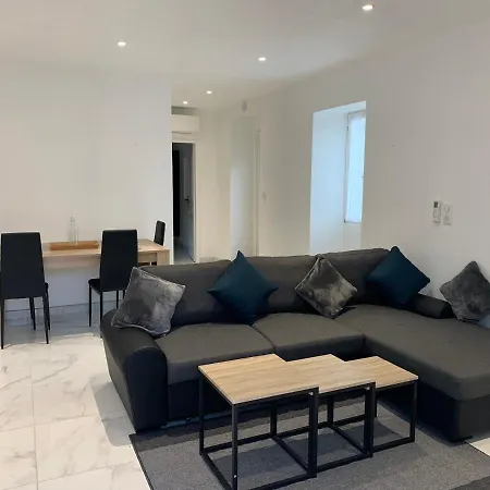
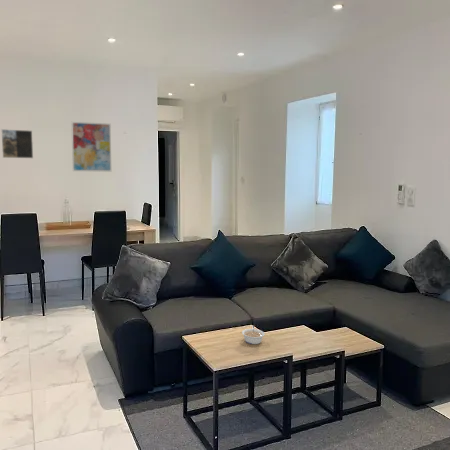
+ wall art (91, 147)
+ legume (252, 335)
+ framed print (17, 144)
